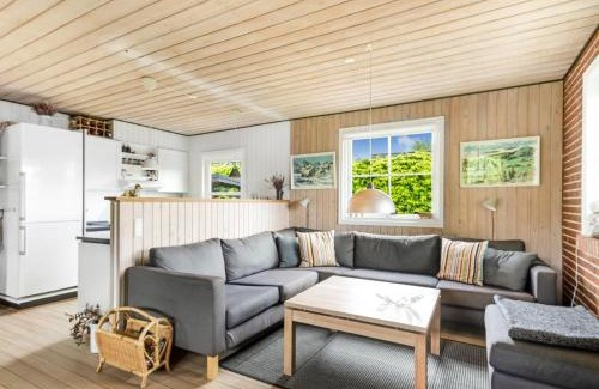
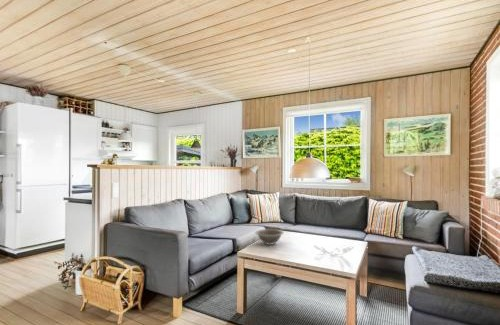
+ decorative bowl (269, 237)
